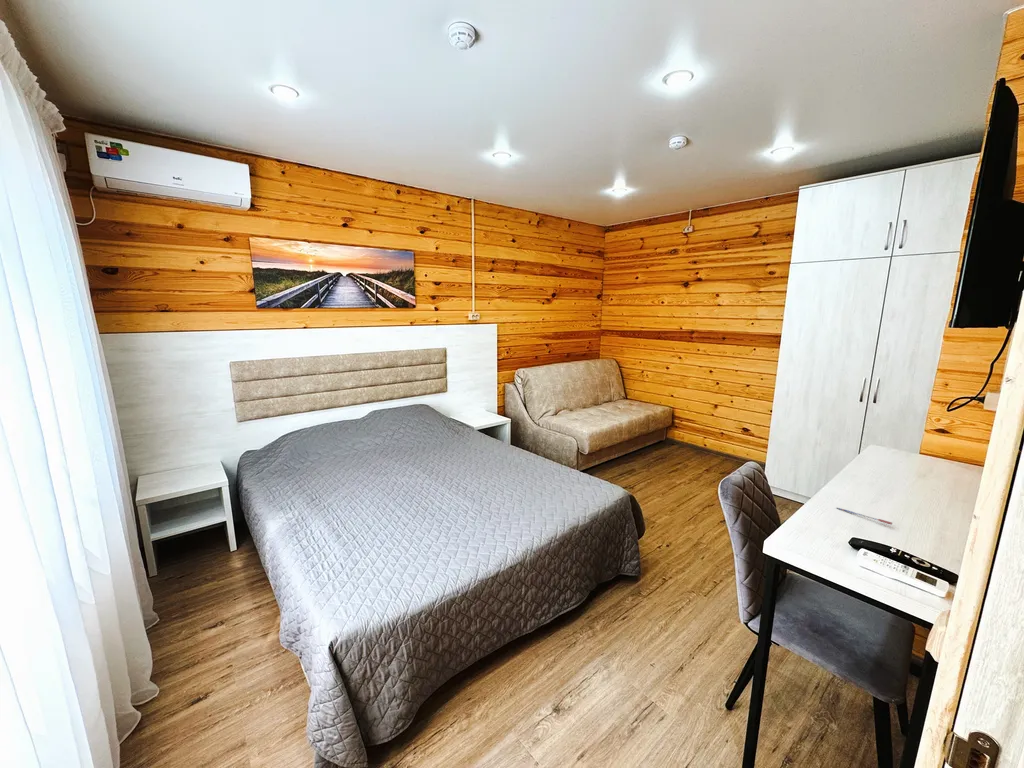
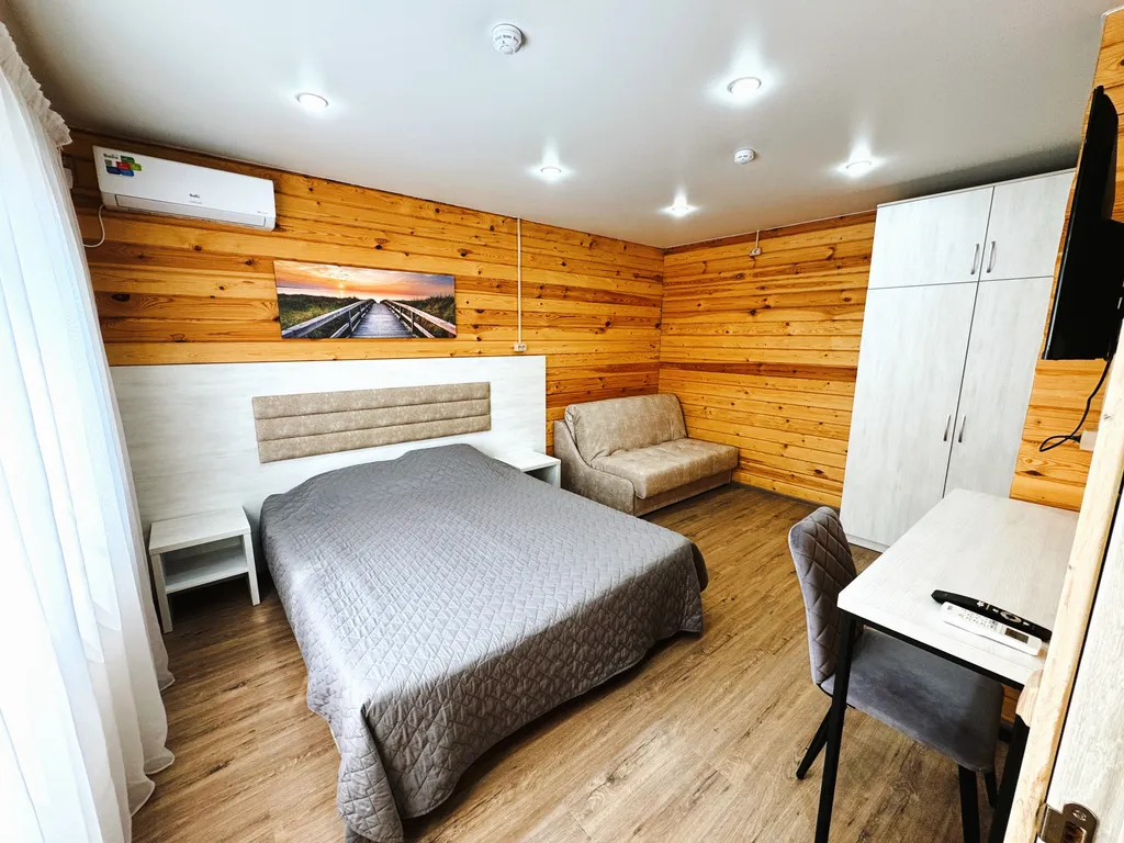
- pen (862, 515)
